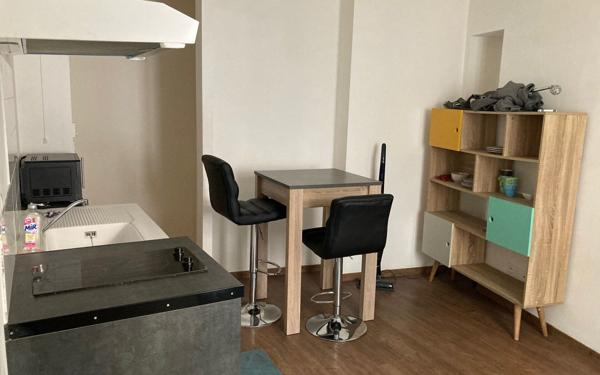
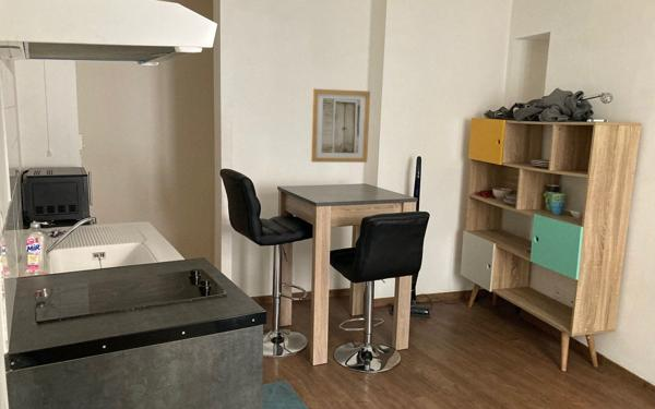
+ wall art (341, 125)
